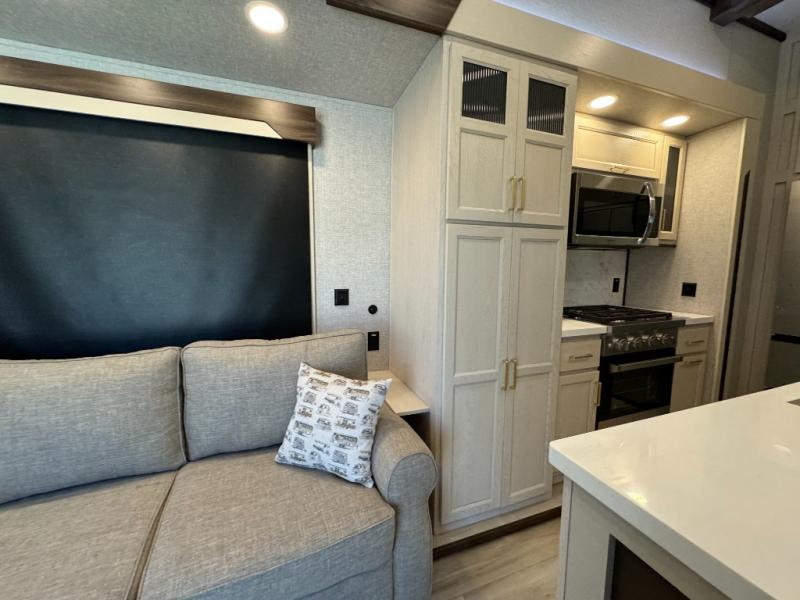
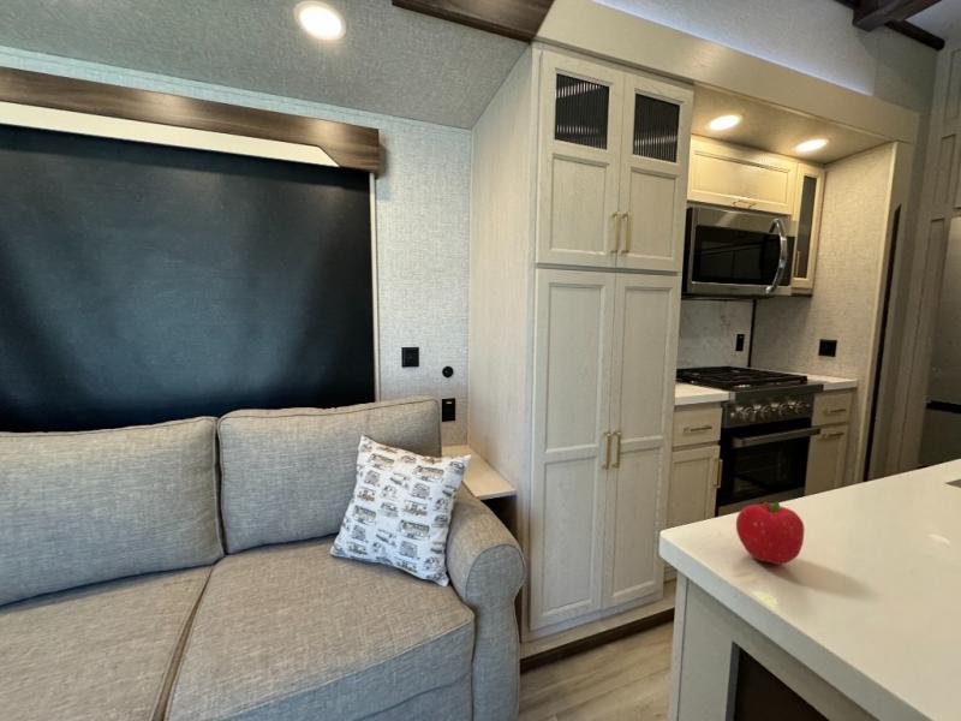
+ fruit (768, 530)
